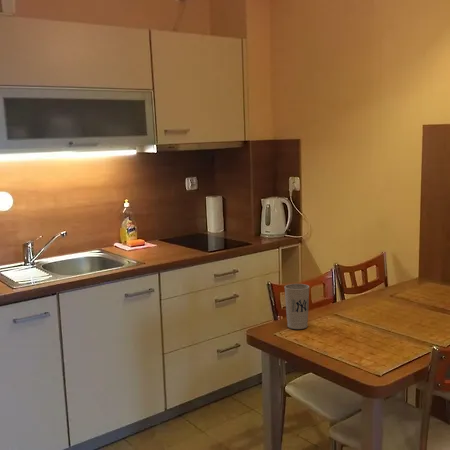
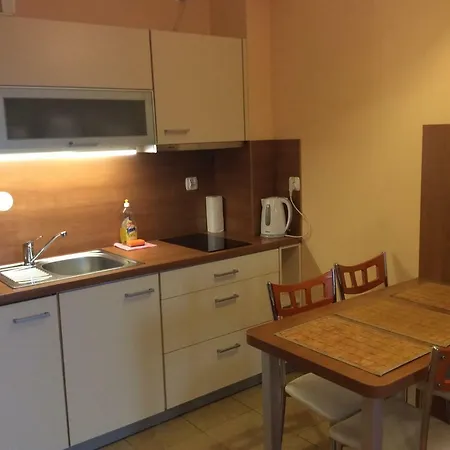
- cup (297, 306)
